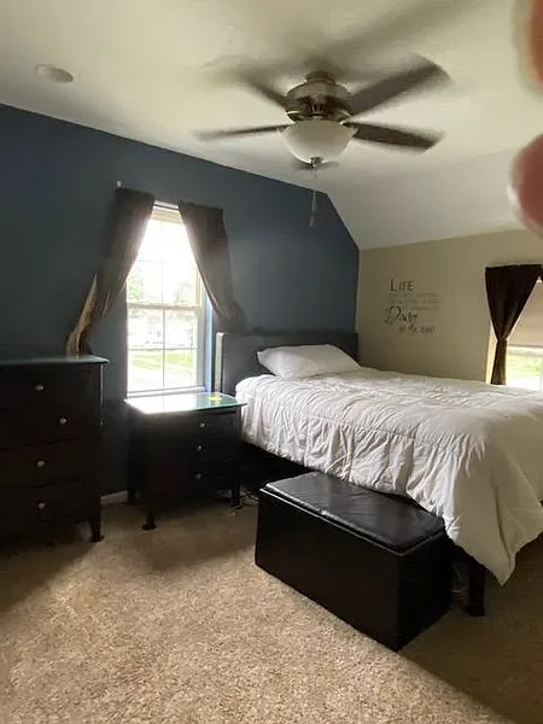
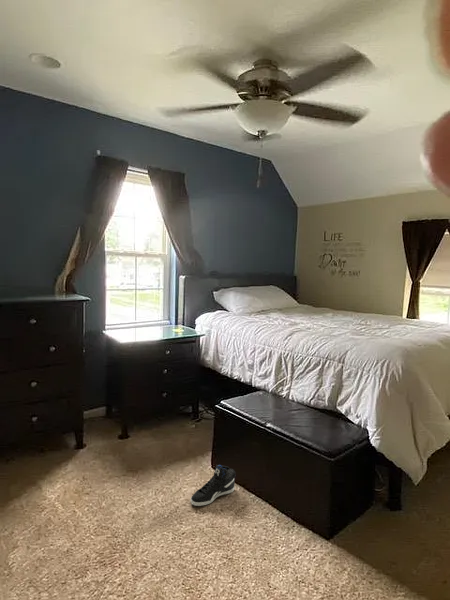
+ sneaker (212, 481)
